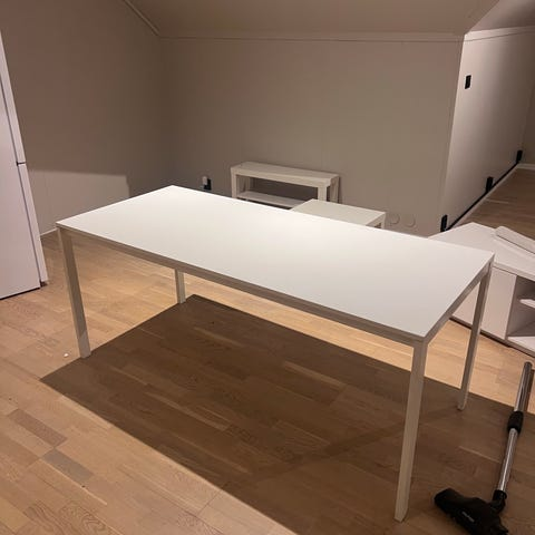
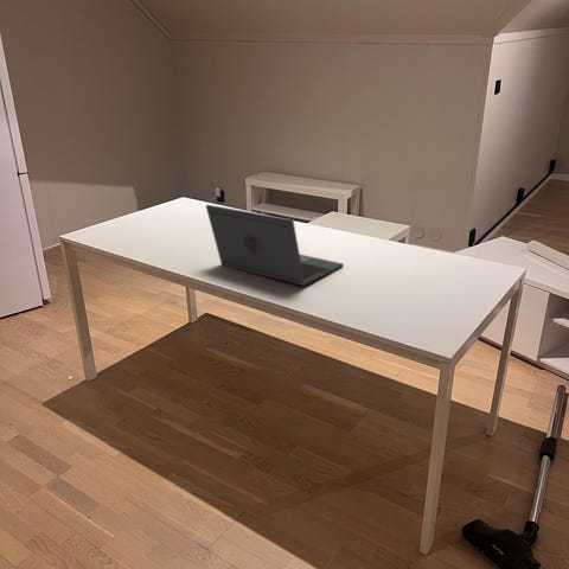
+ laptop (276, 236)
